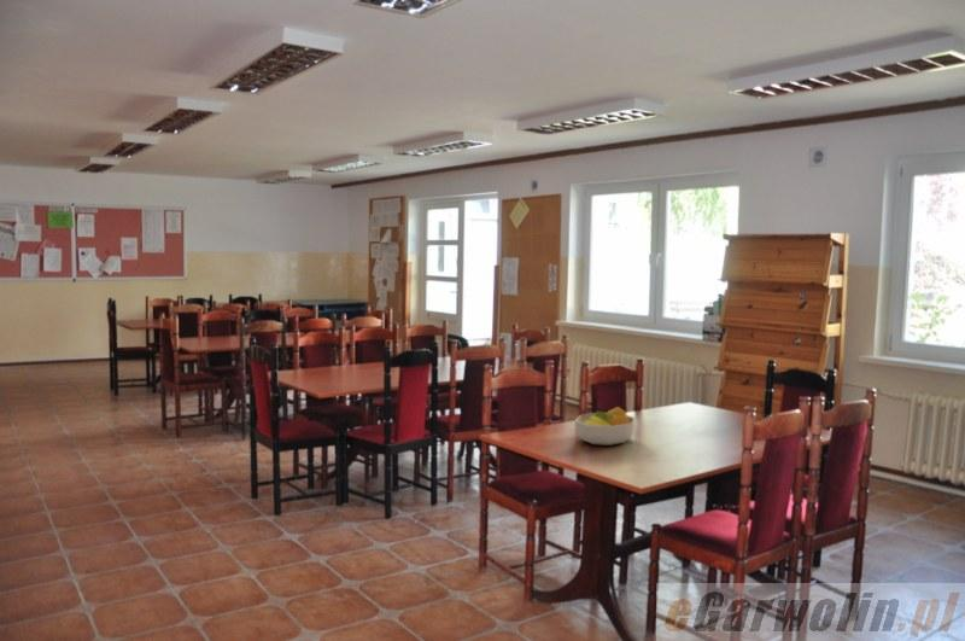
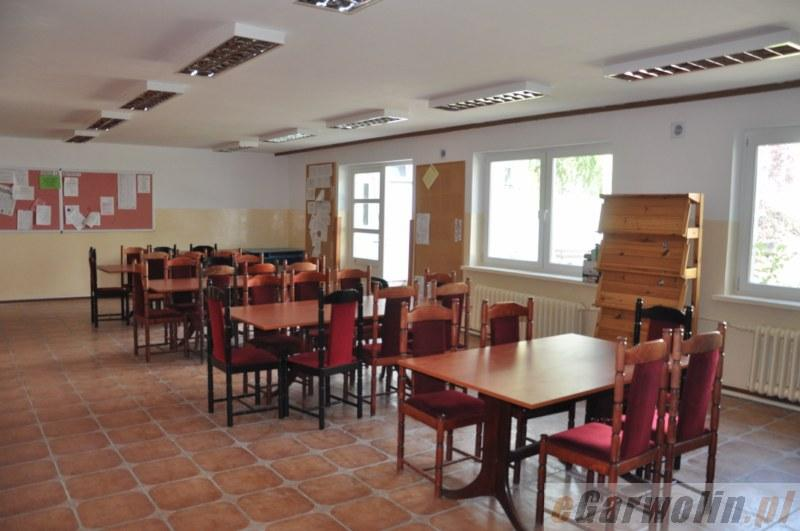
- fruit bowl (606, 424)
